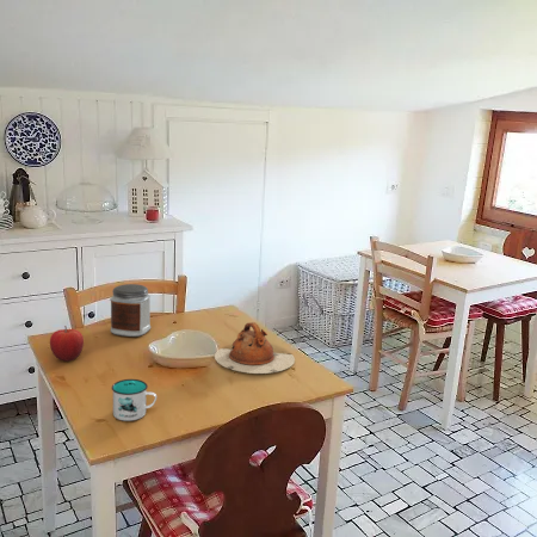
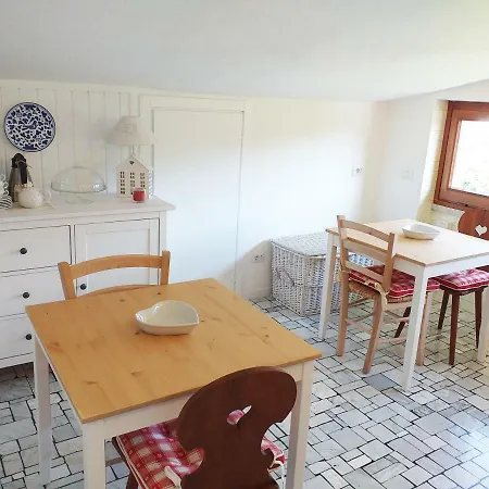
- jar (130, 309)
- mug (134, 400)
- fruit (67, 342)
- teapot (255, 340)
